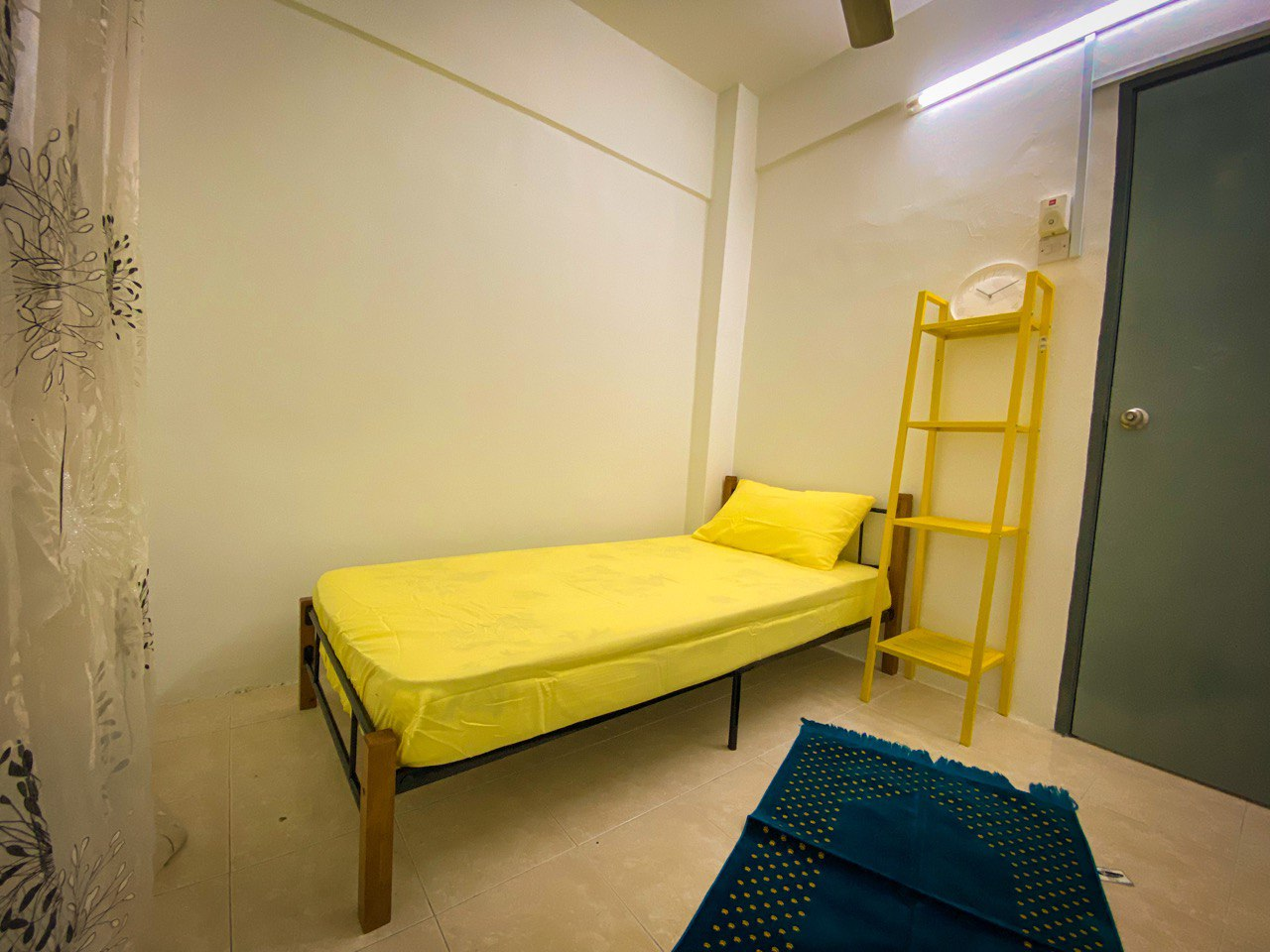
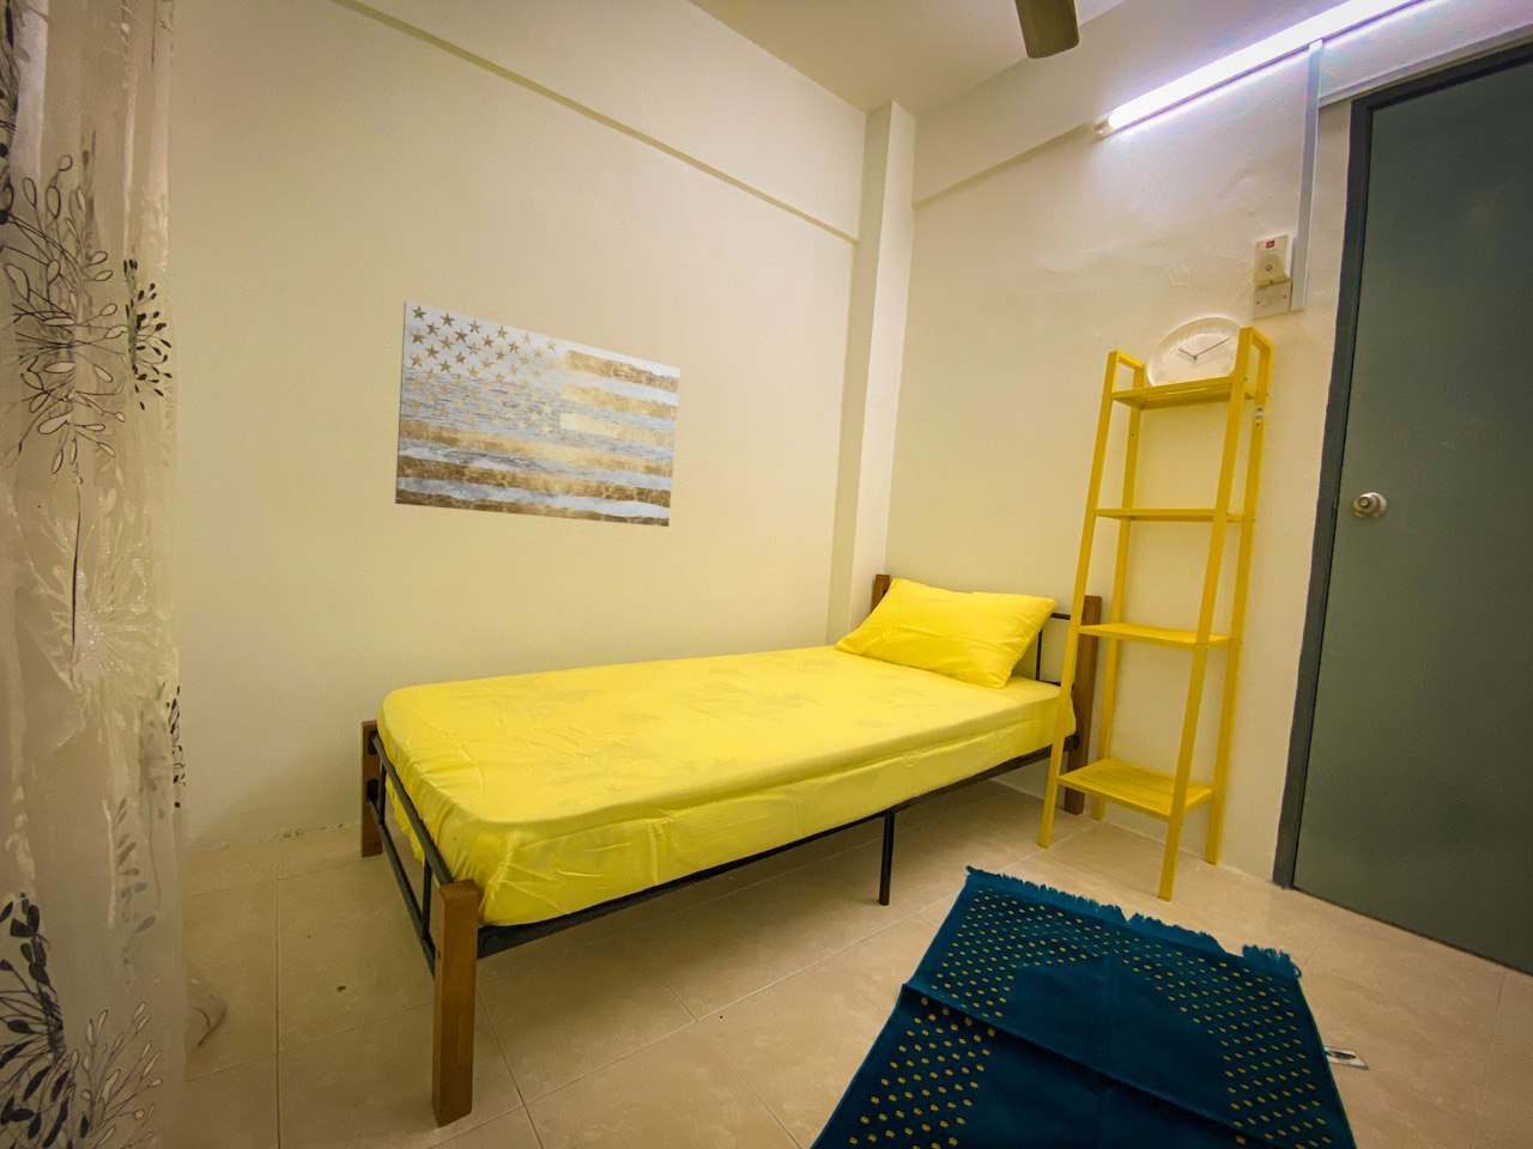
+ wall art (553, 428)
